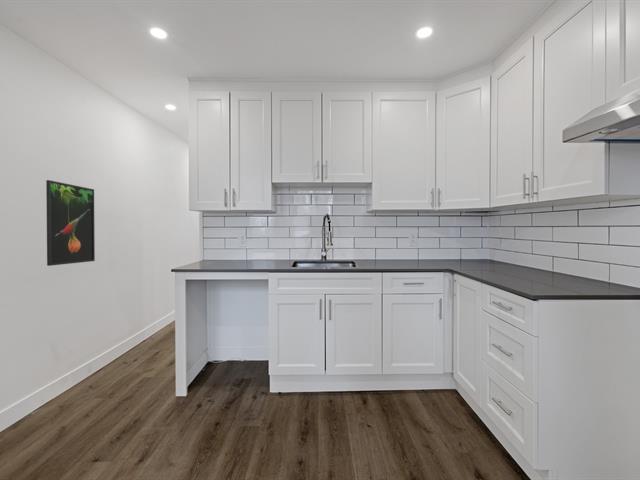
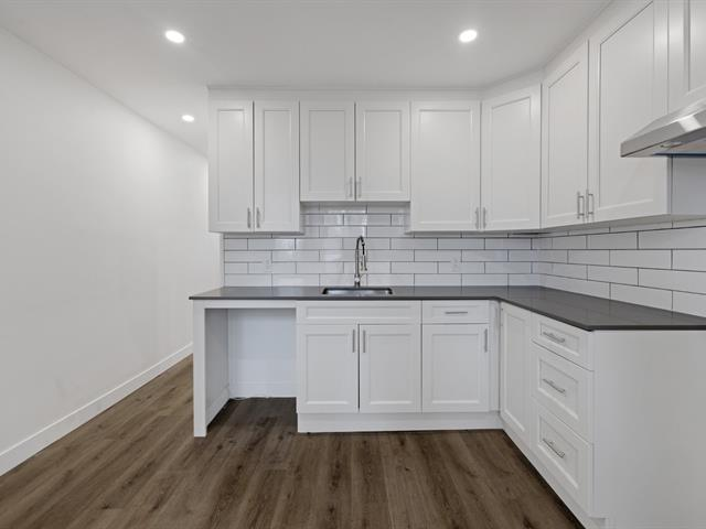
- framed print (72, 224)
